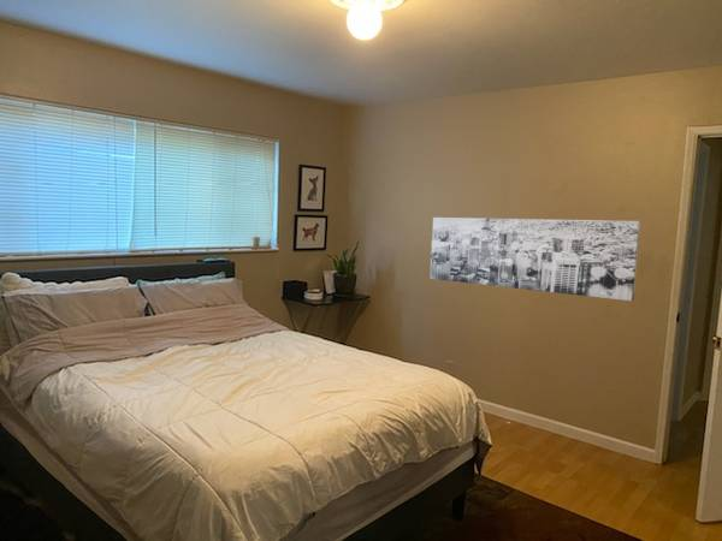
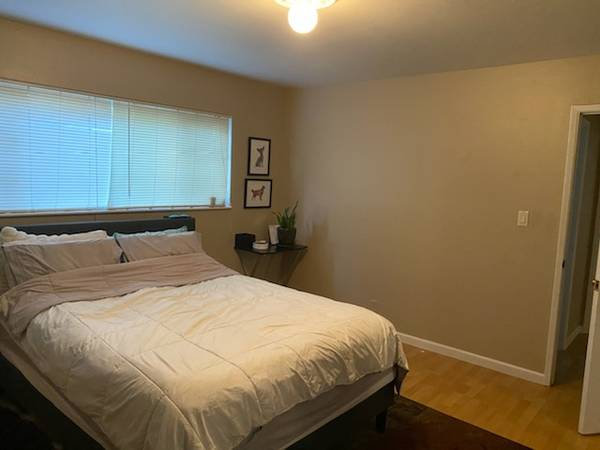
- wall art (520, 254)
